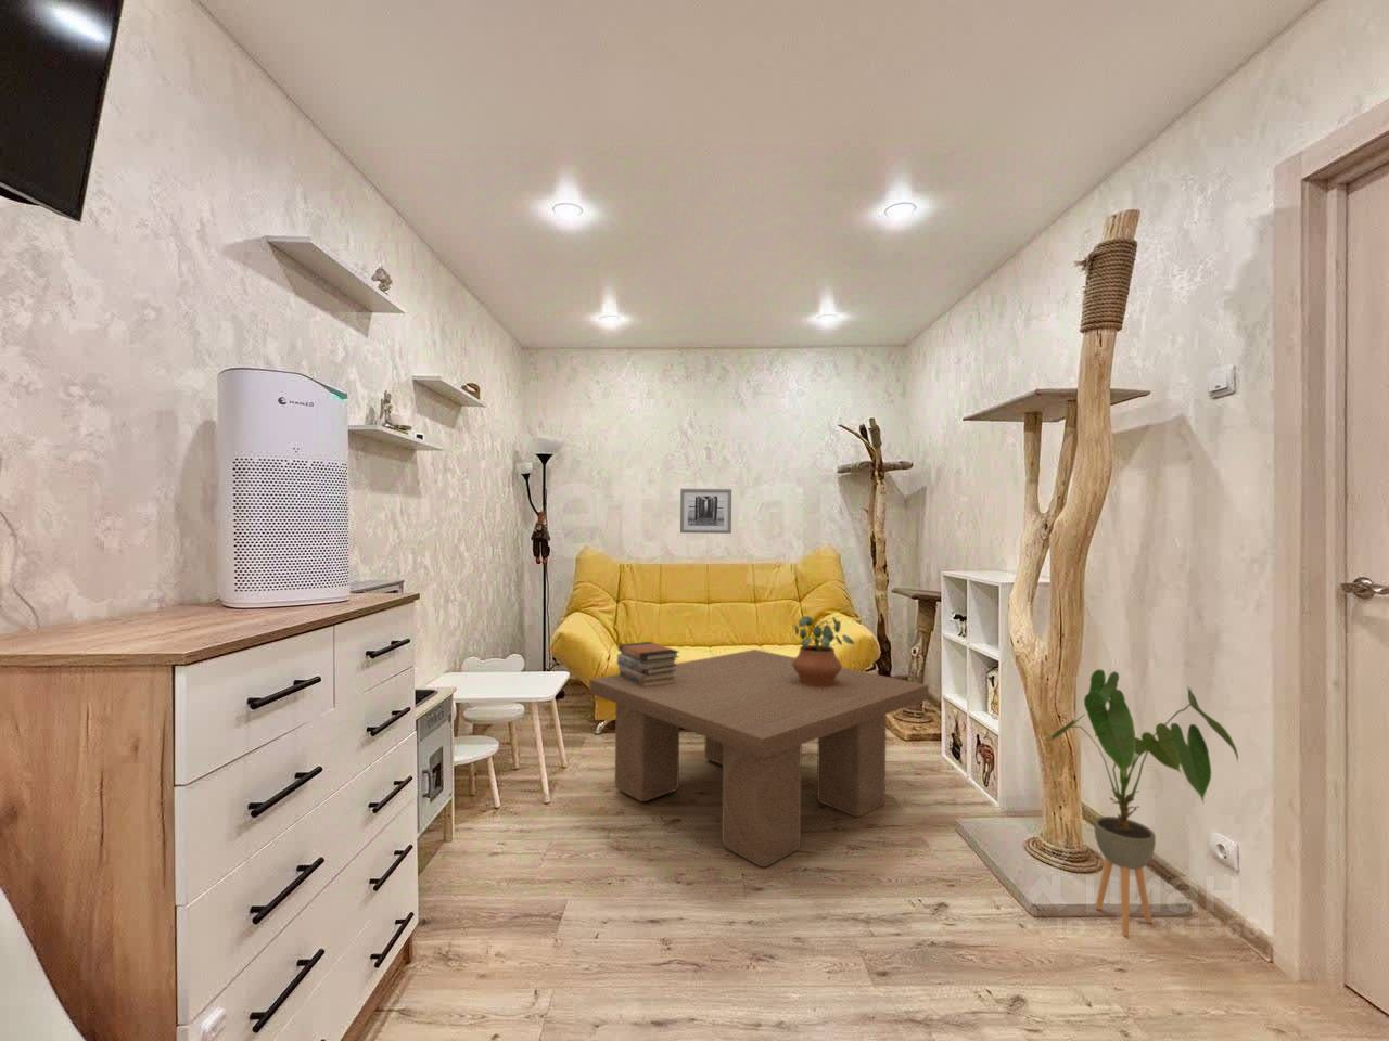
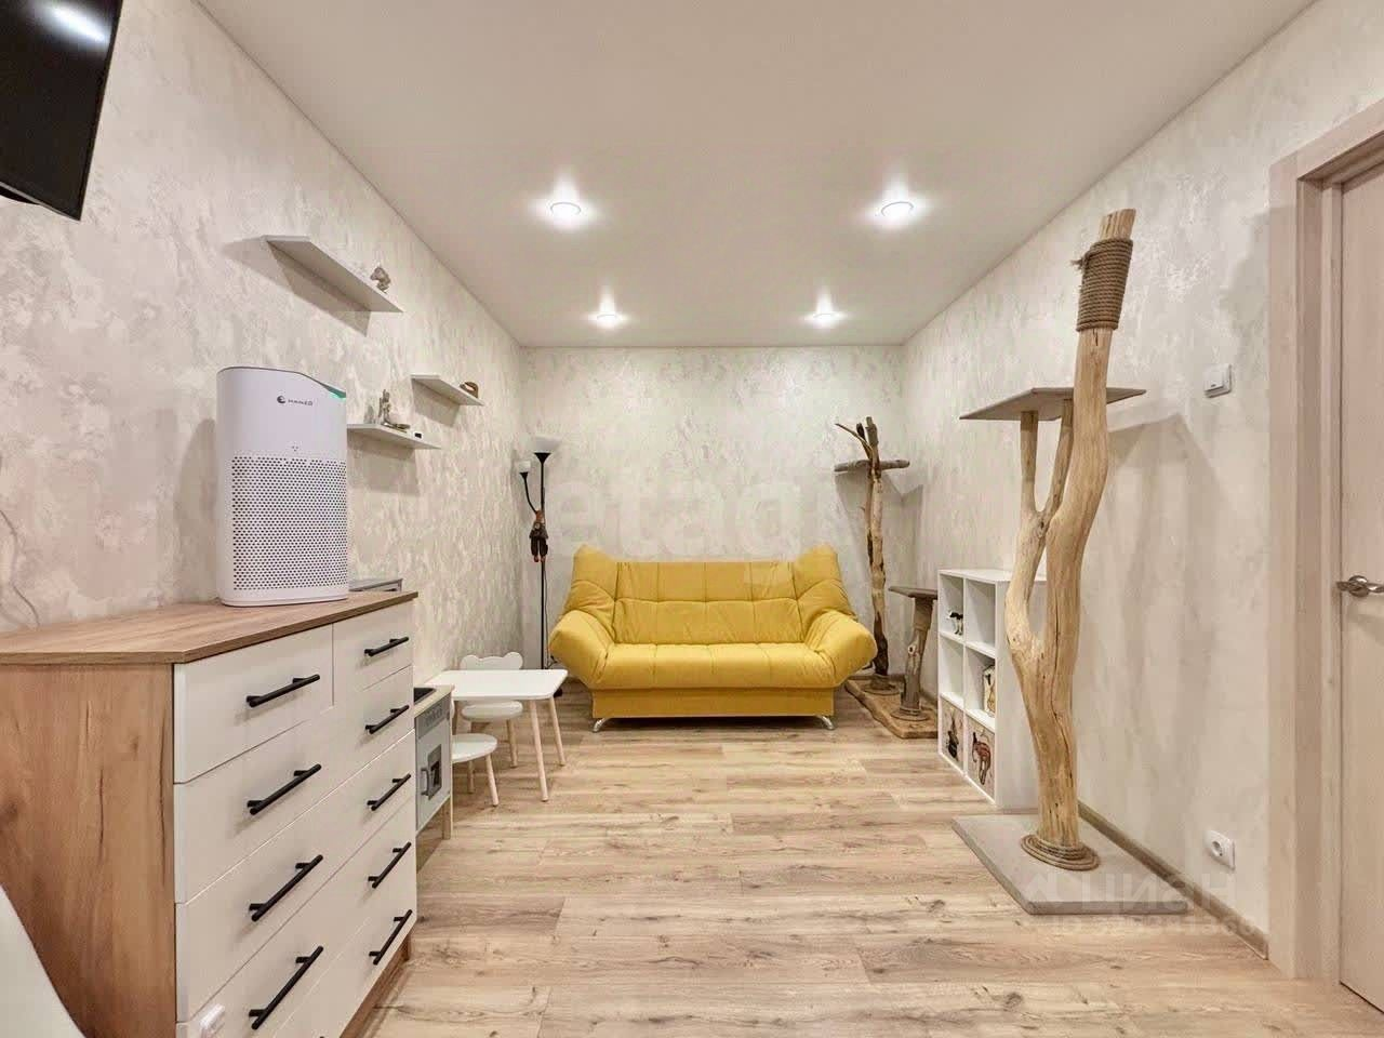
- book stack (646, 663)
- coffee table (757, 737)
- wall art (705, 511)
- house plant (1139, 806)
- potted plant (822, 648)
